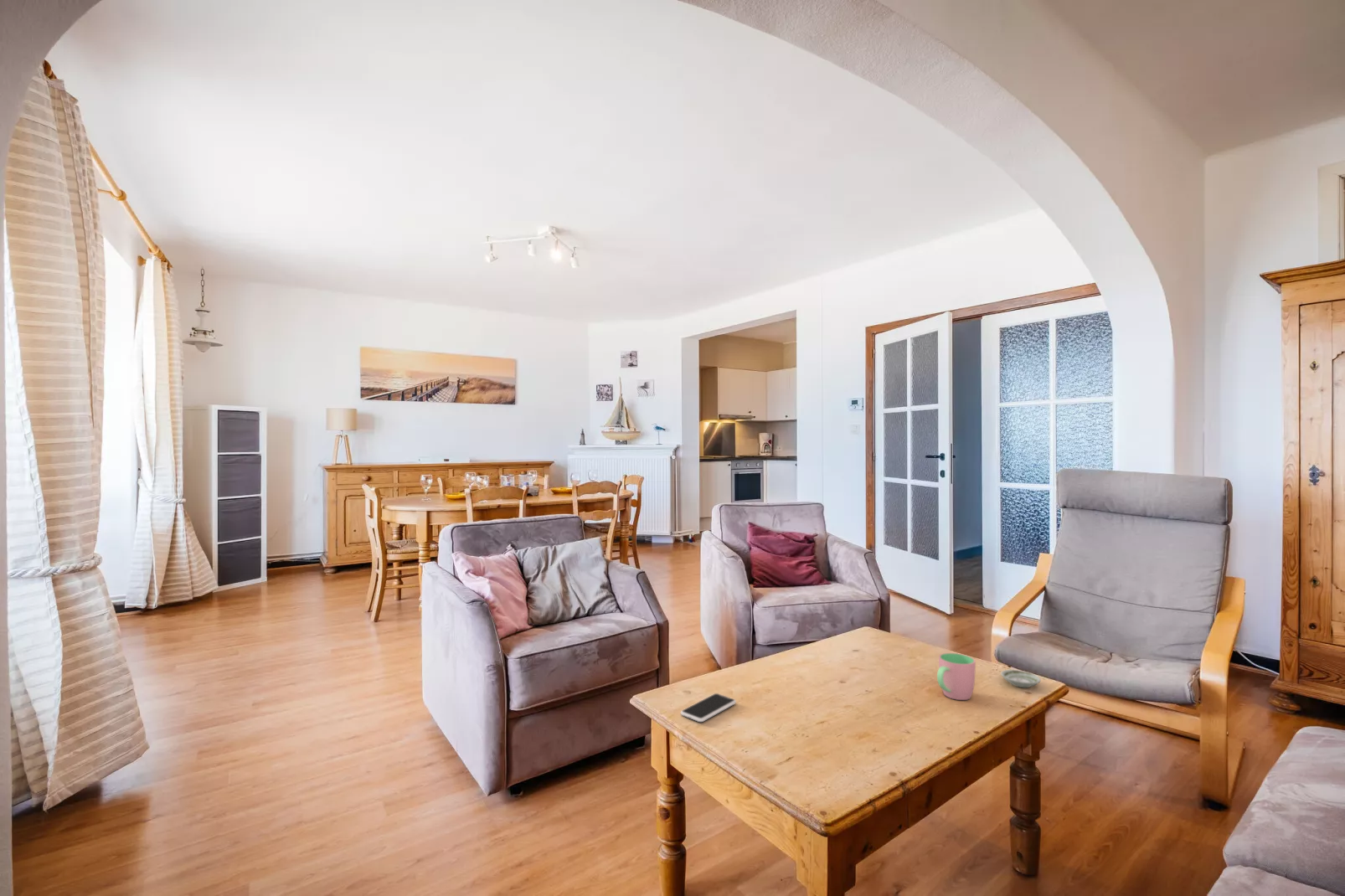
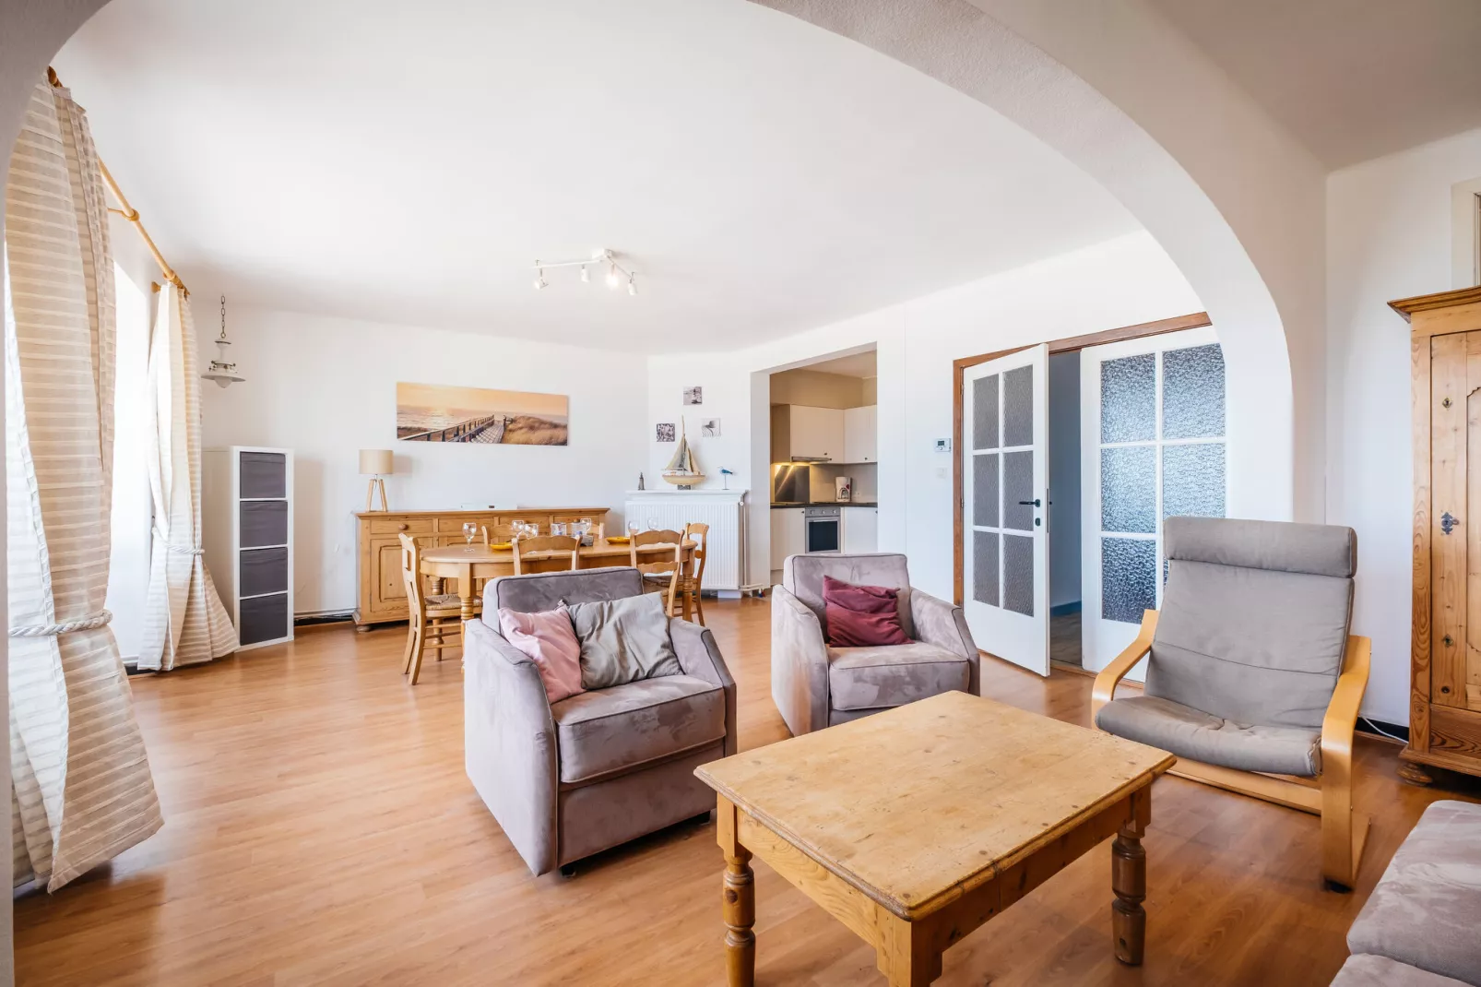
- saucer (1020, 680)
- smartphone (709, 707)
- cup (953, 677)
